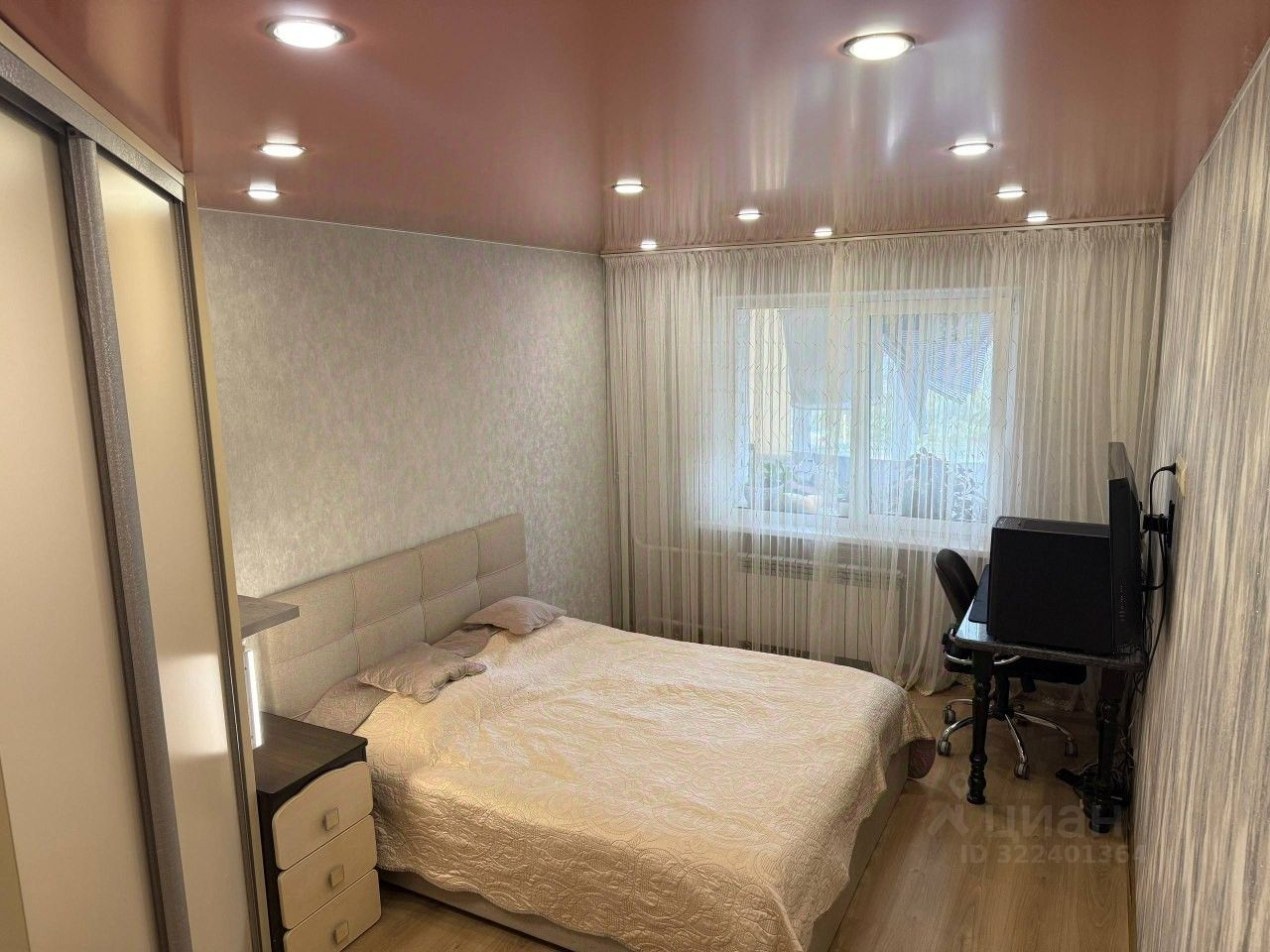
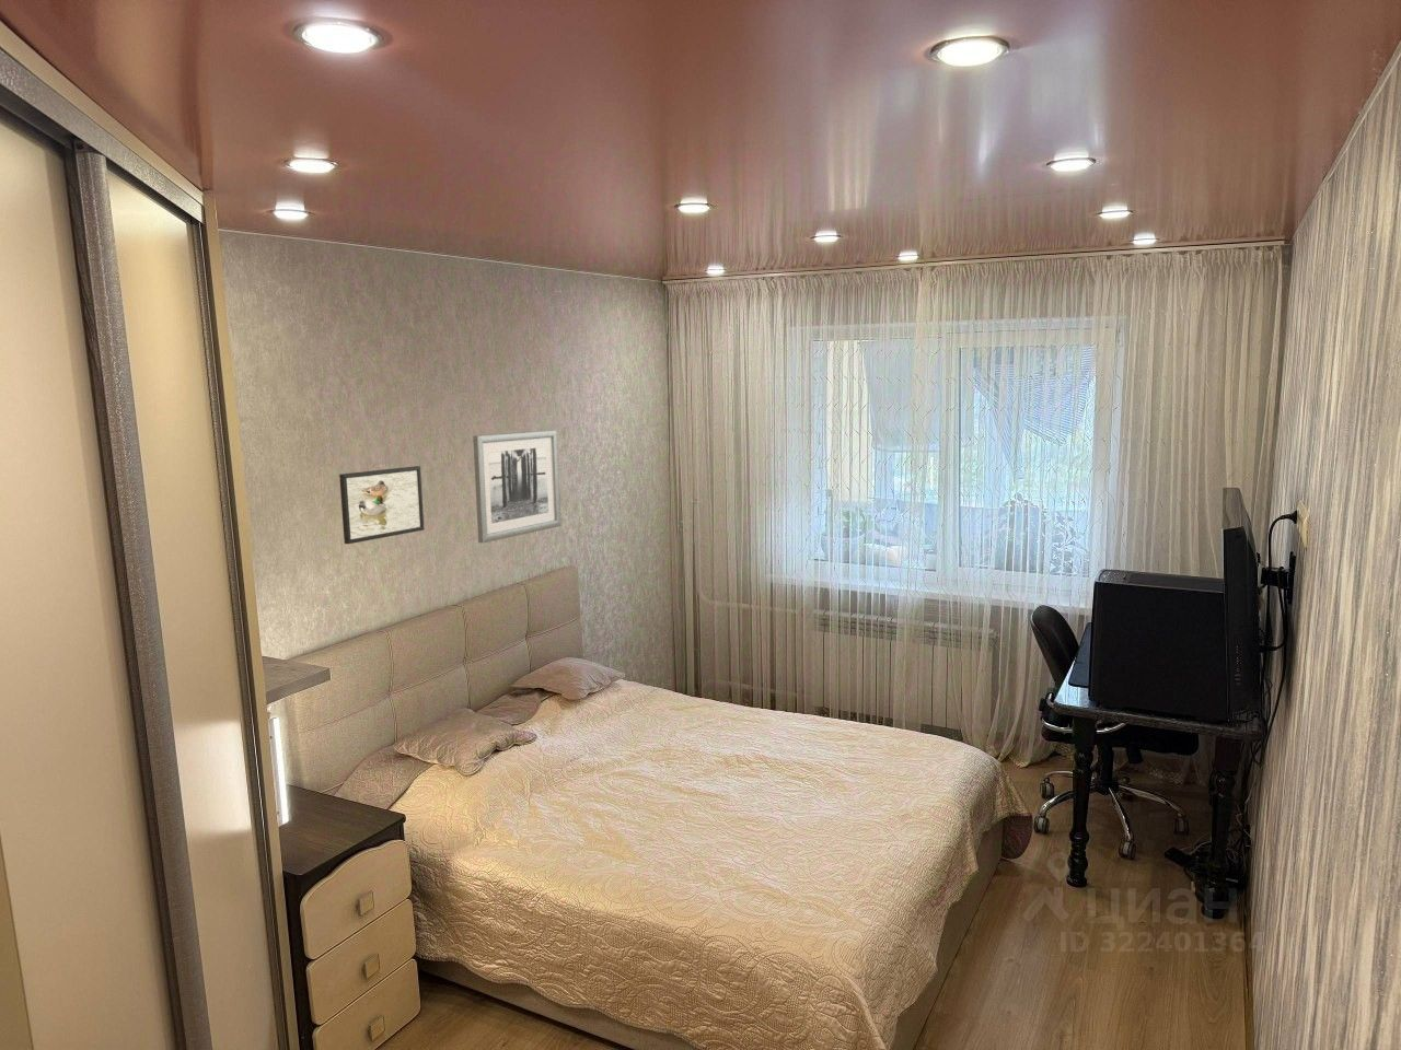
+ wall art (520, 483)
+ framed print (383, 503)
